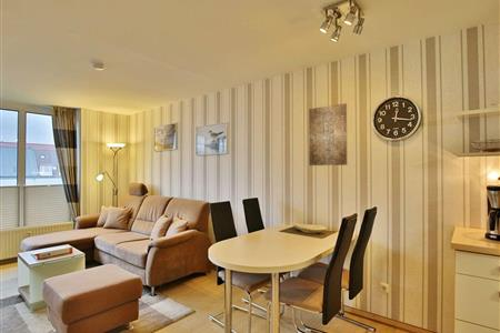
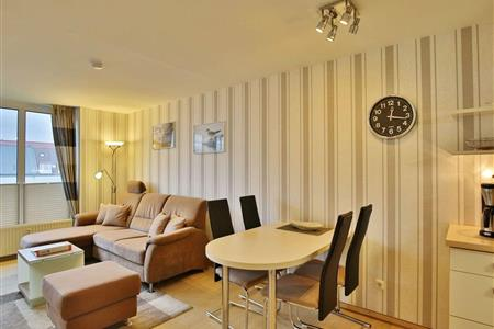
- wall art (327, 135)
